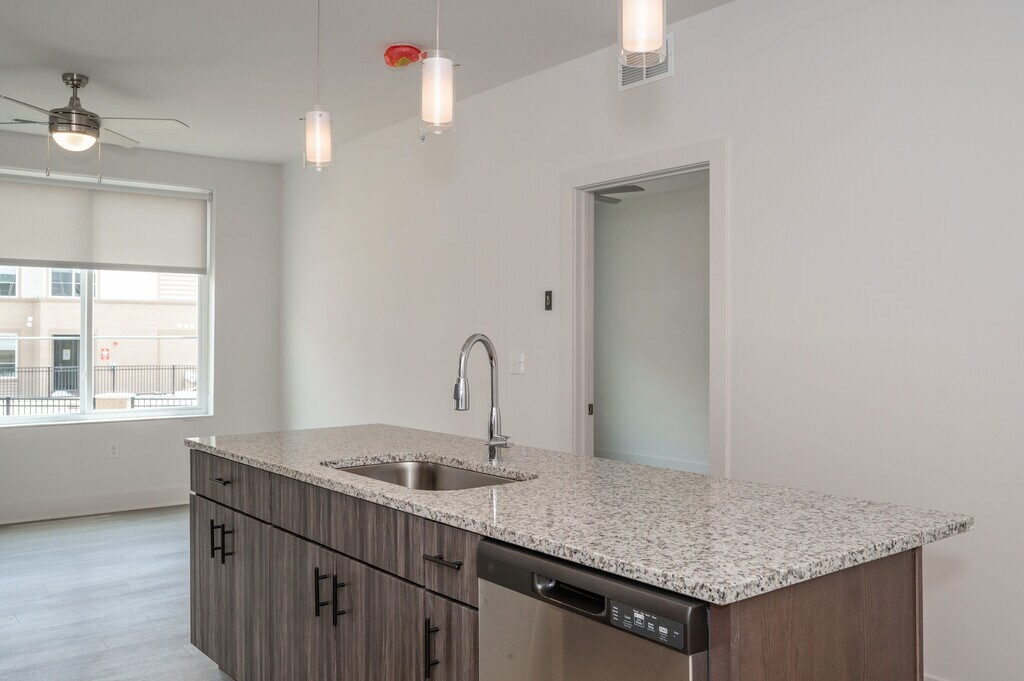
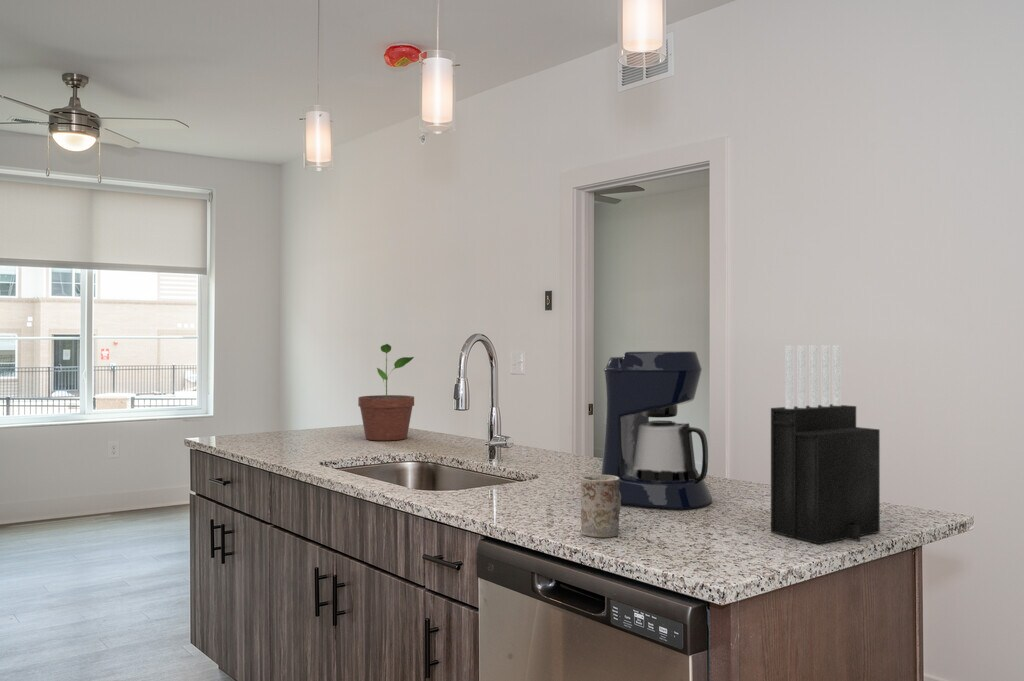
+ knife block (830, 439)
+ potted plant (386, 390)
+ mug (603, 504)
+ coffee maker (653, 424)
